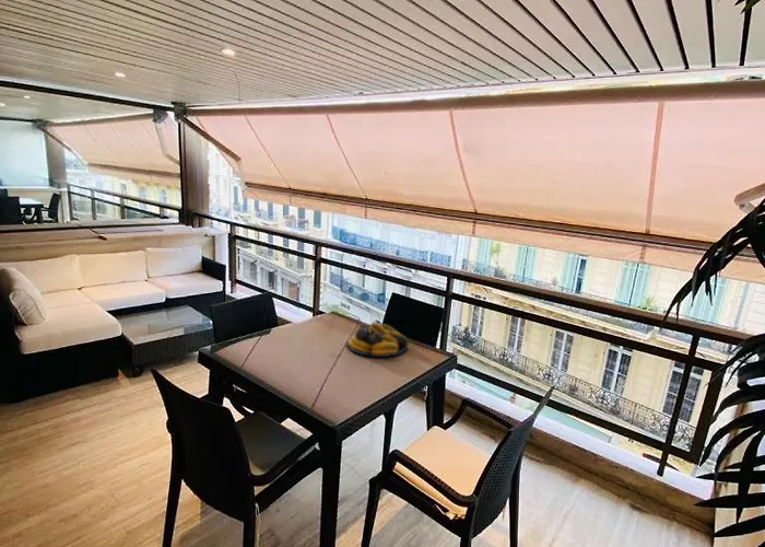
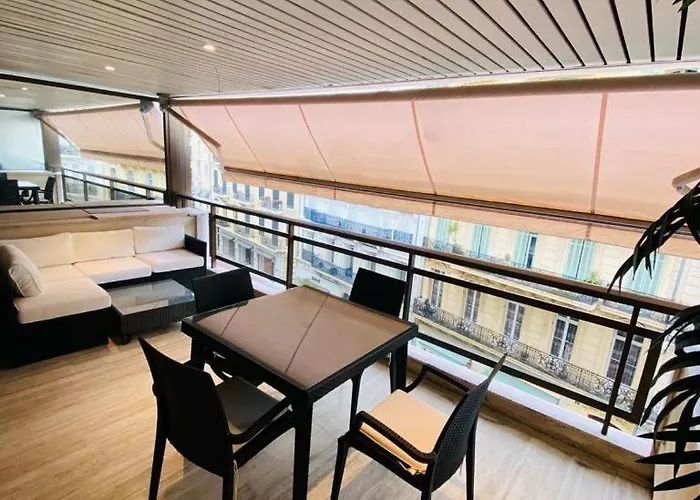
- fruit bowl (377, 335)
